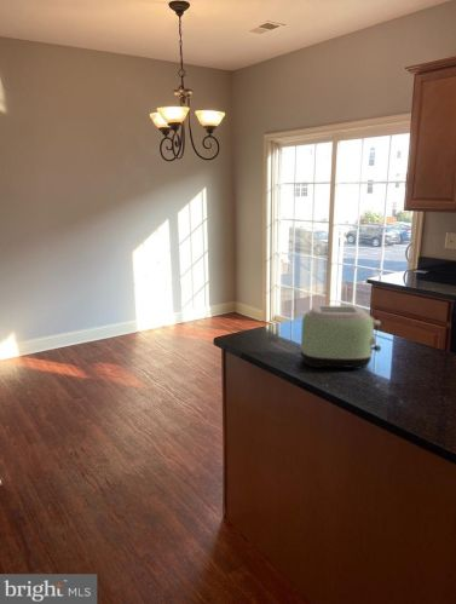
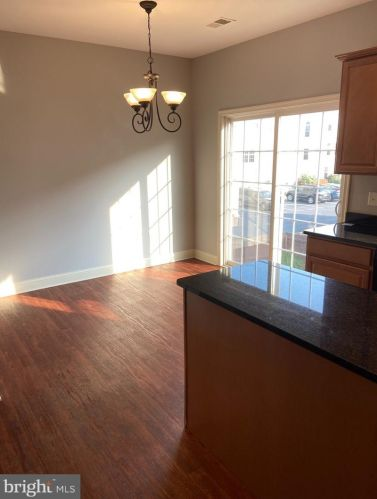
- toaster (339, 335)
